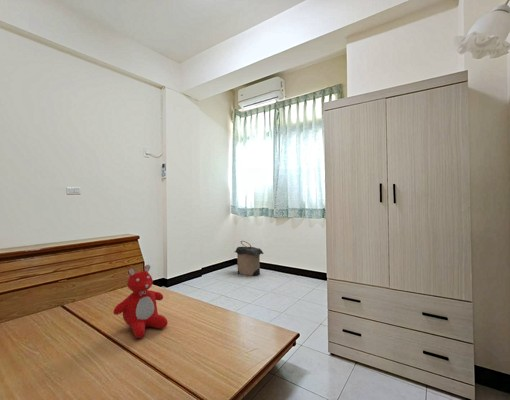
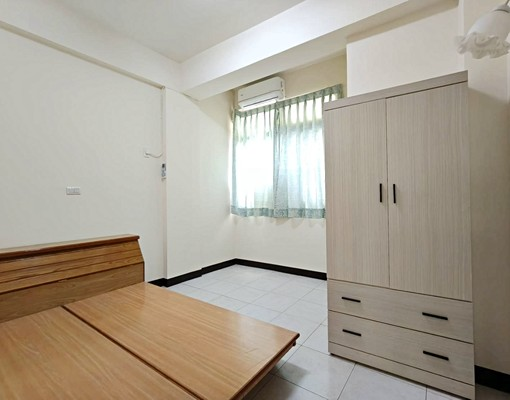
- teddy bear (143, 297)
- laundry hamper (249, 256)
